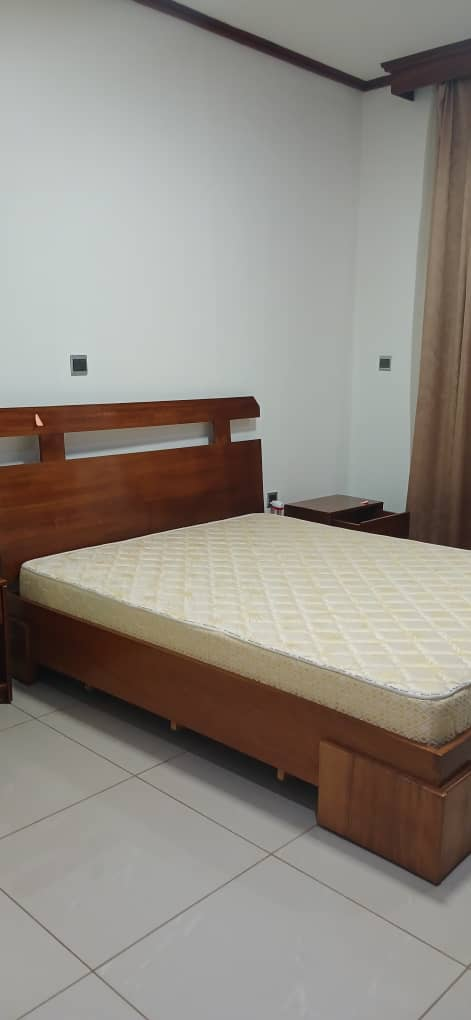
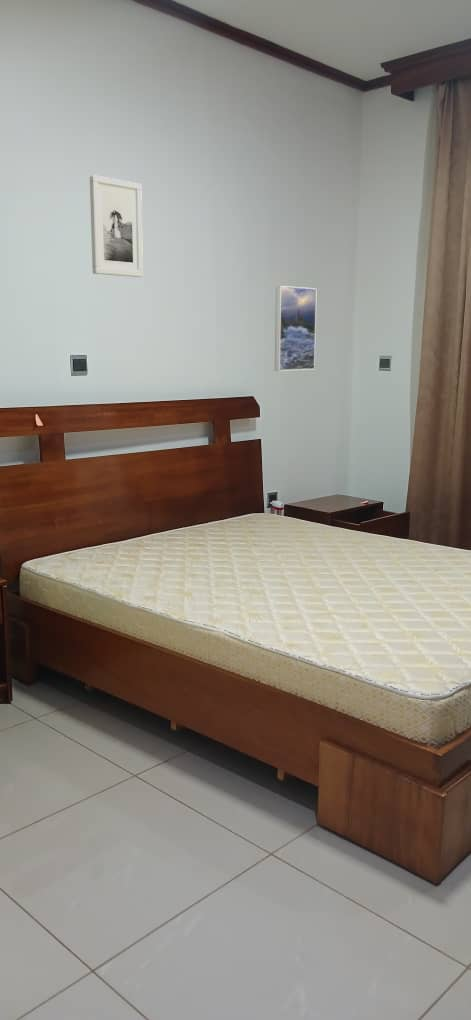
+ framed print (296, 329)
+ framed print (117, 228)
